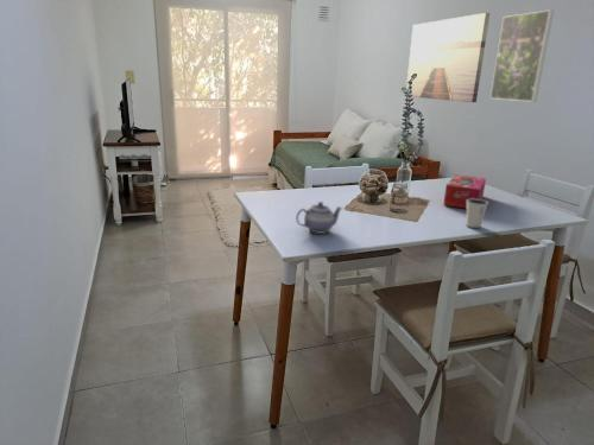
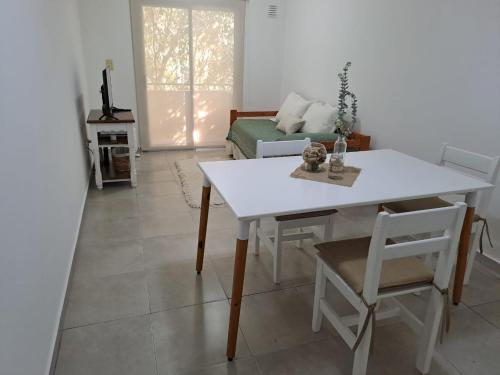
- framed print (519, 57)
- dixie cup (475, 214)
- teapot (320, 216)
- wall art (441, 59)
- tissue box (465, 191)
